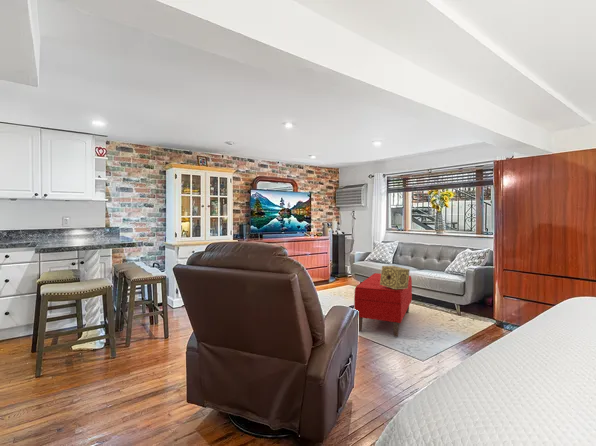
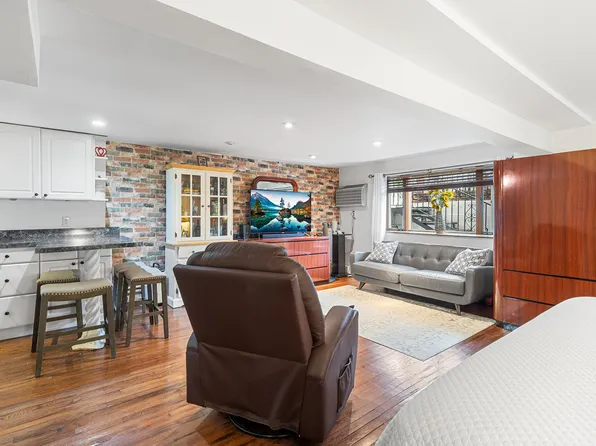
- bench (385, 300)
- decorative box (393, 278)
